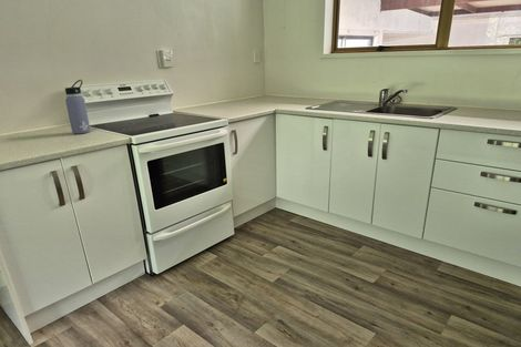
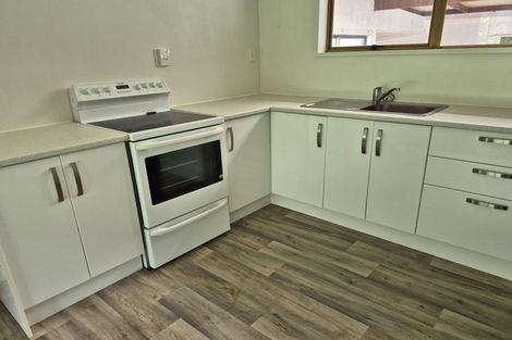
- water bottle (76, 106)
